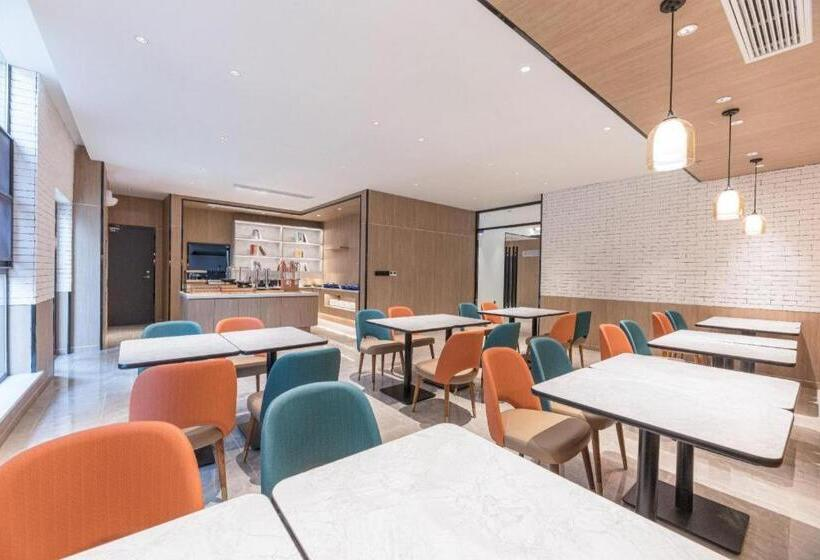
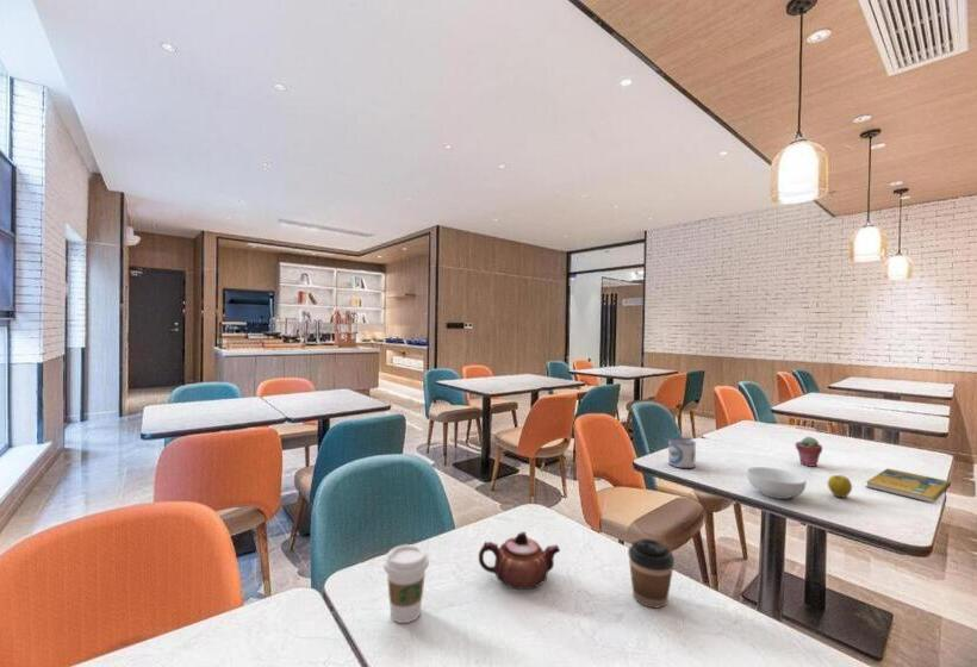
+ booklet (908, 484)
+ coffee cup (651, 569)
+ potted succulent (808, 450)
+ apple (839, 485)
+ cereal bowl (774, 484)
+ teapot (518, 554)
+ coffee cup (405, 582)
+ mug (683, 451)
